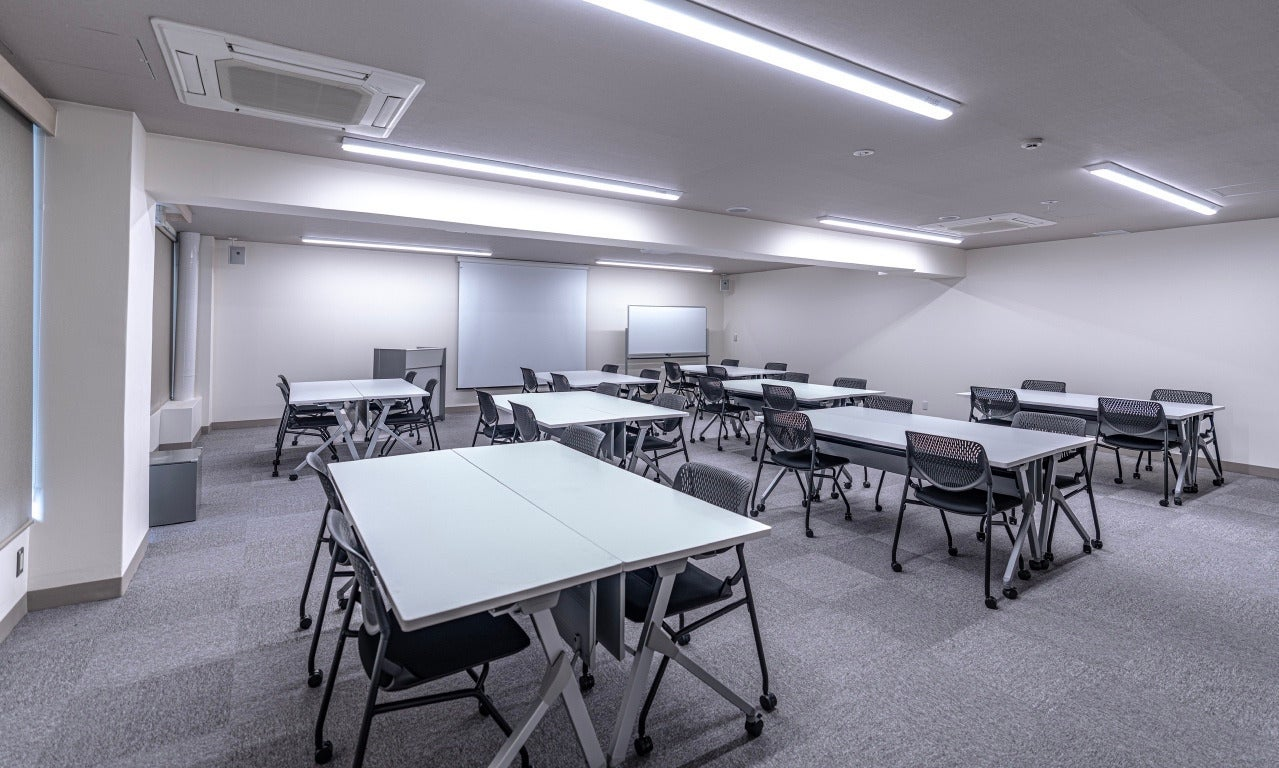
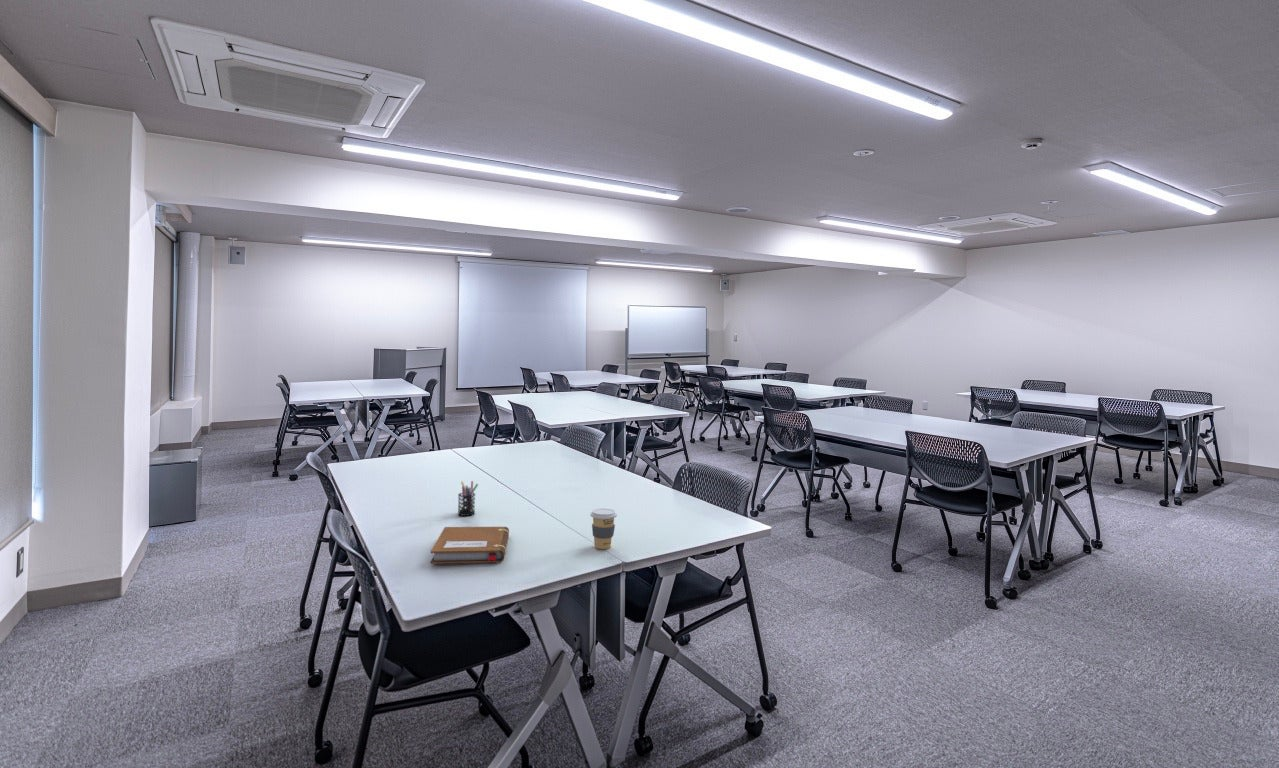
+ notebook (472, 544)
+ pen holder (468, 496)
+ coffee cup (603, 528)
